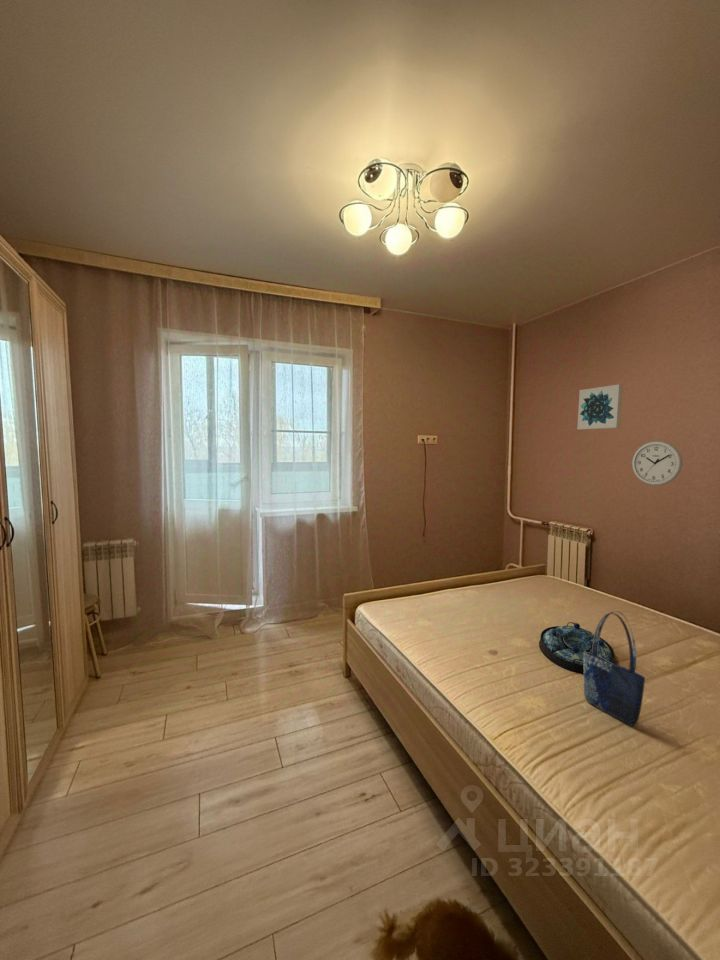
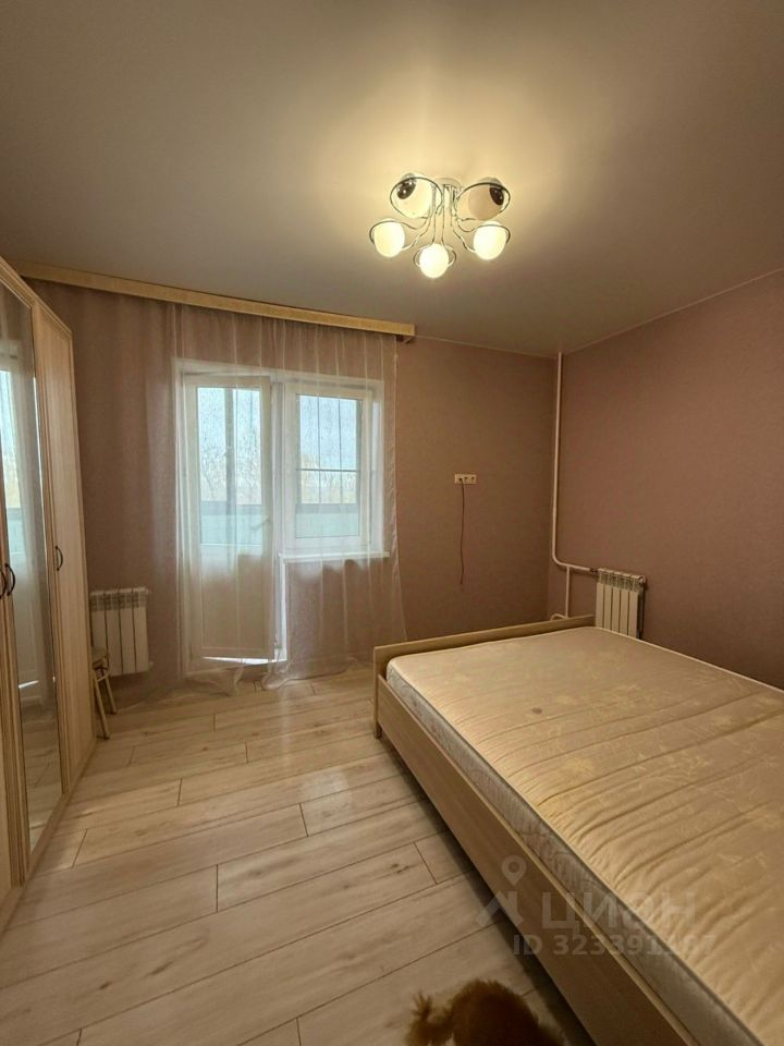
- wall clock (655, 463)
- serving tray (575, 643)
- shopping bag (612, 663)
- wall art (598, 408)
